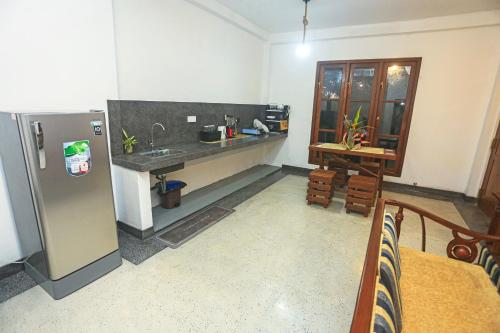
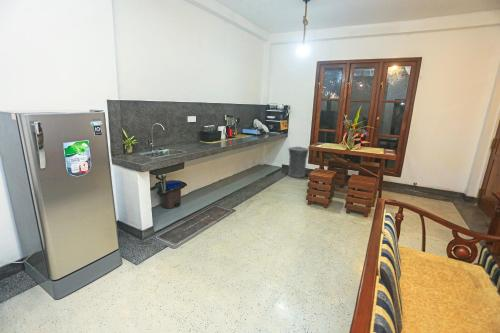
+ trash can (297, 160)
